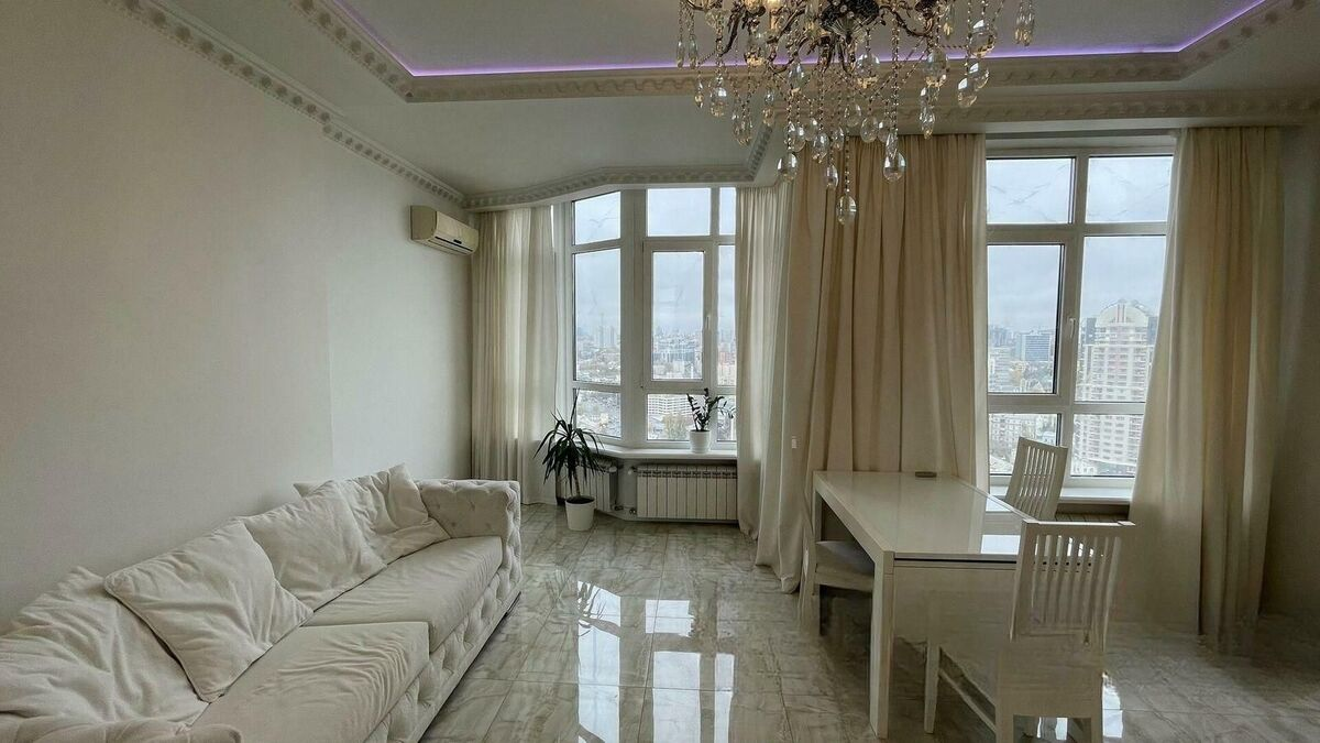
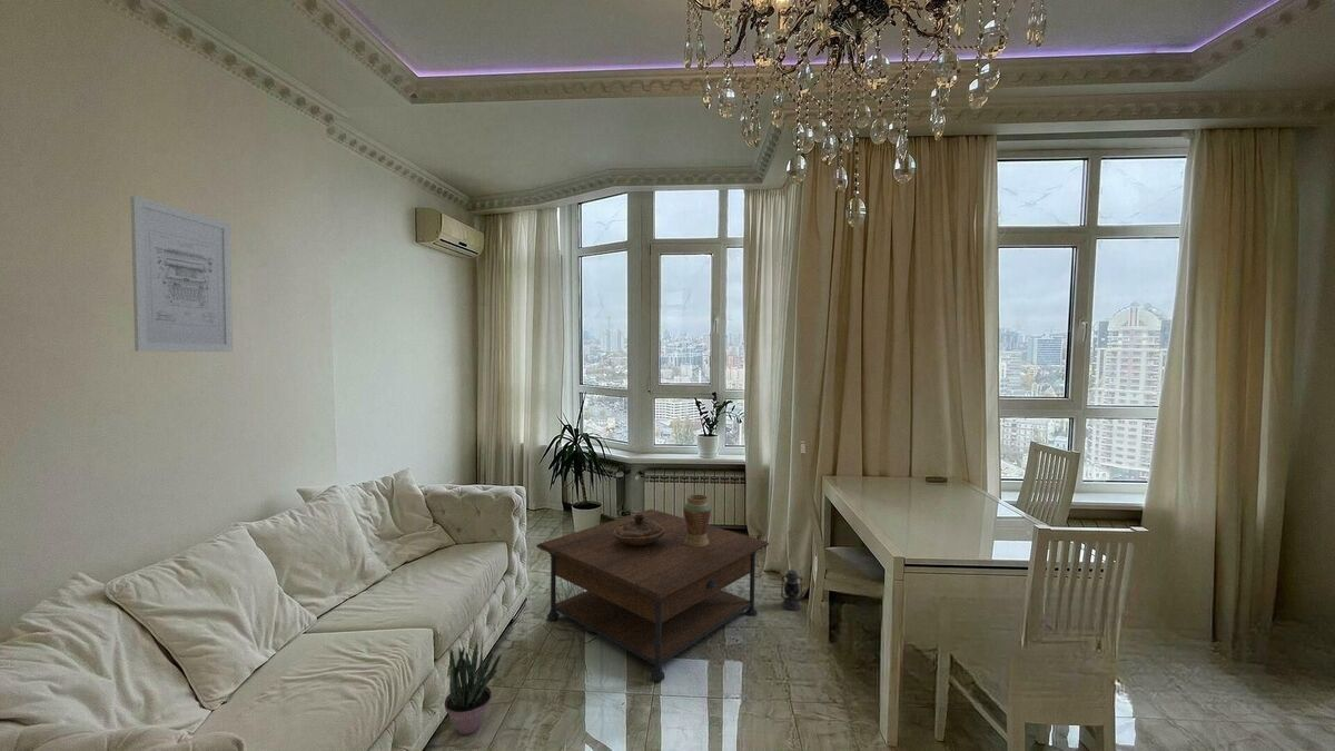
+ wall art (186, 281)
+ decorative bowl (639, 527)
+ vase (696, 518)
+ lantern (791, 580)
+ potted plant (471, 685)
+ coffee table (653, 579)
